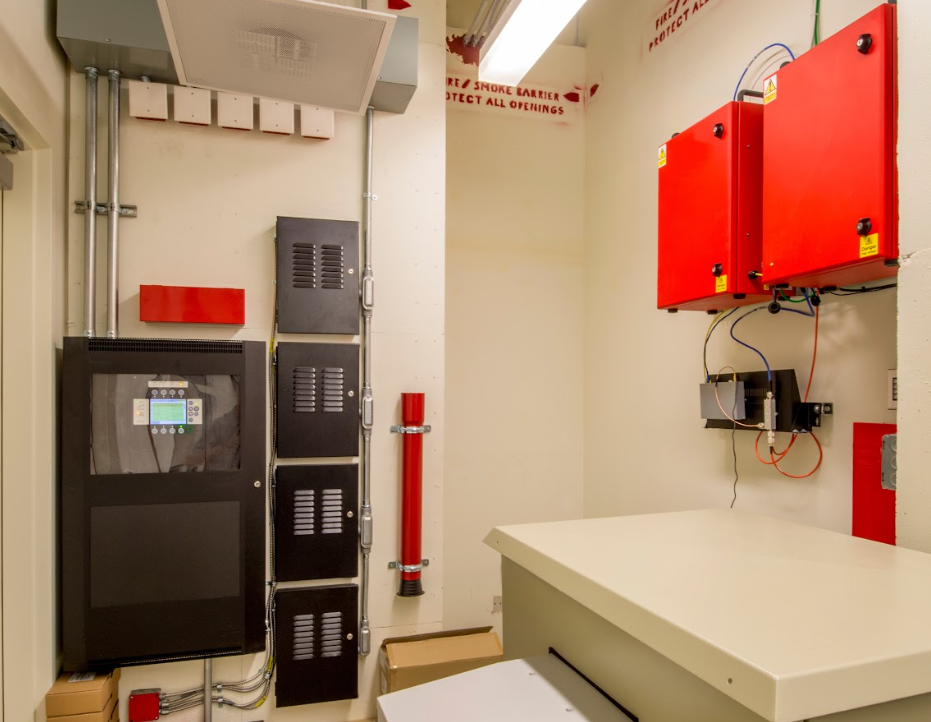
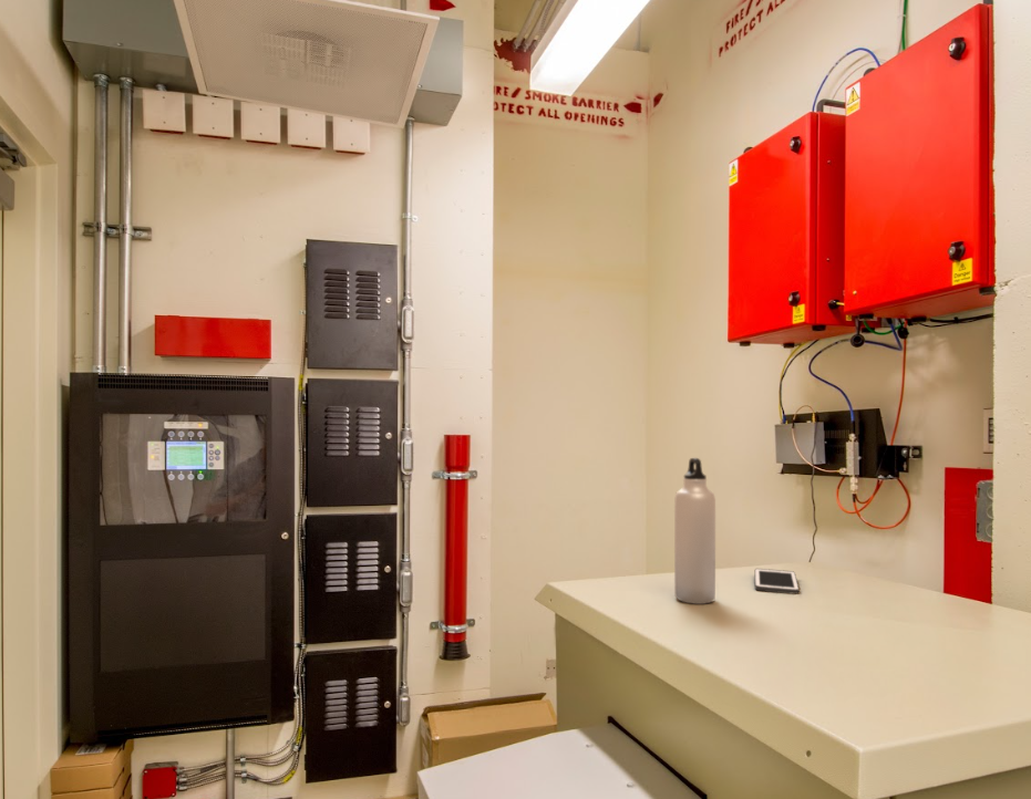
+ water bottle (694, 528)
+ cell phone (775, 580)
